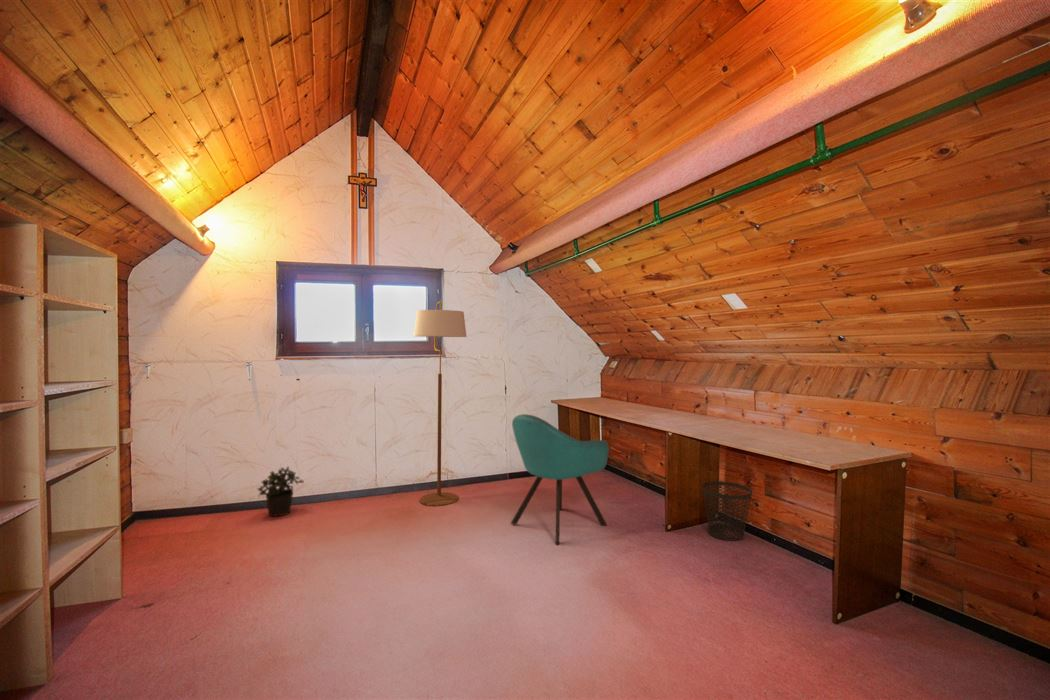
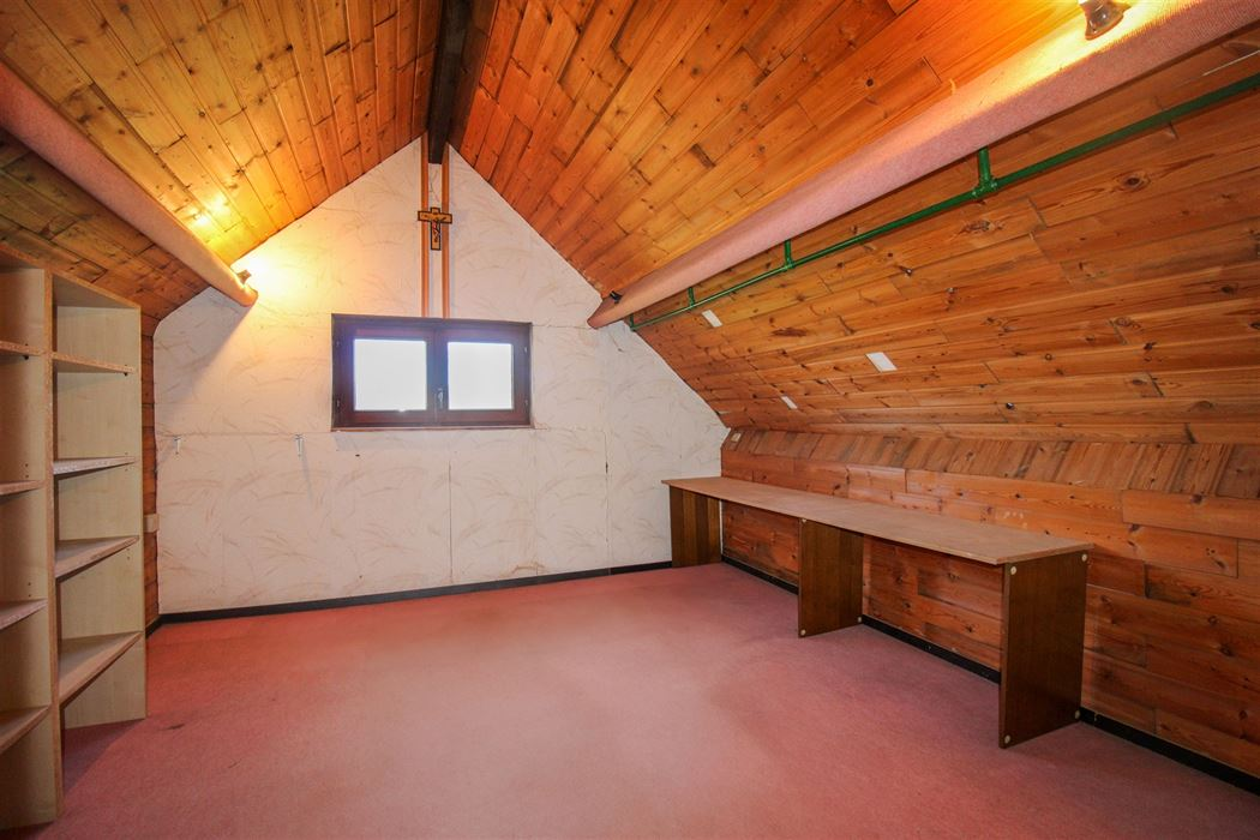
- potted plant (282, 489)
- wastebasket (725, 511)
- floor lamp (439, 400)
- chair (555, 469)
